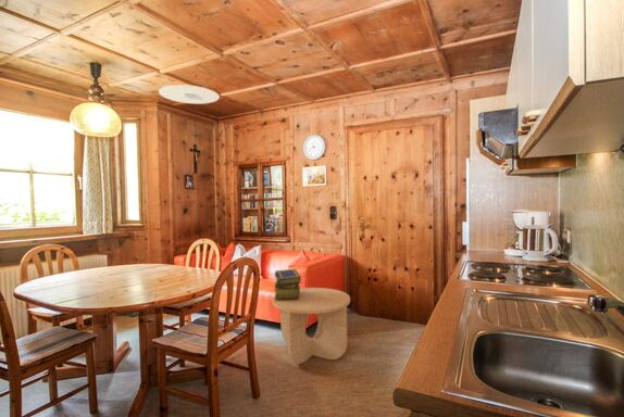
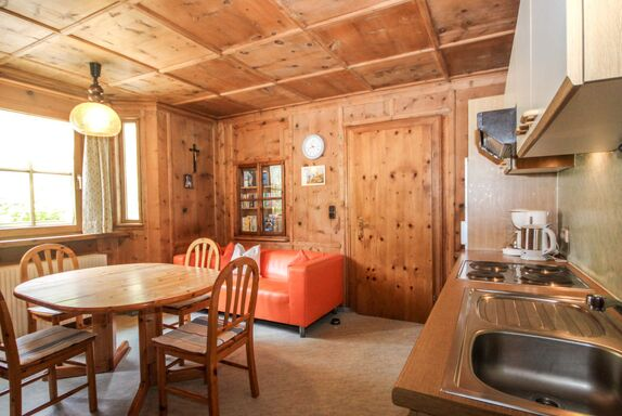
- ceiling light (189, 91)
- stack of books (287, 283)
- side table (317, 326)
